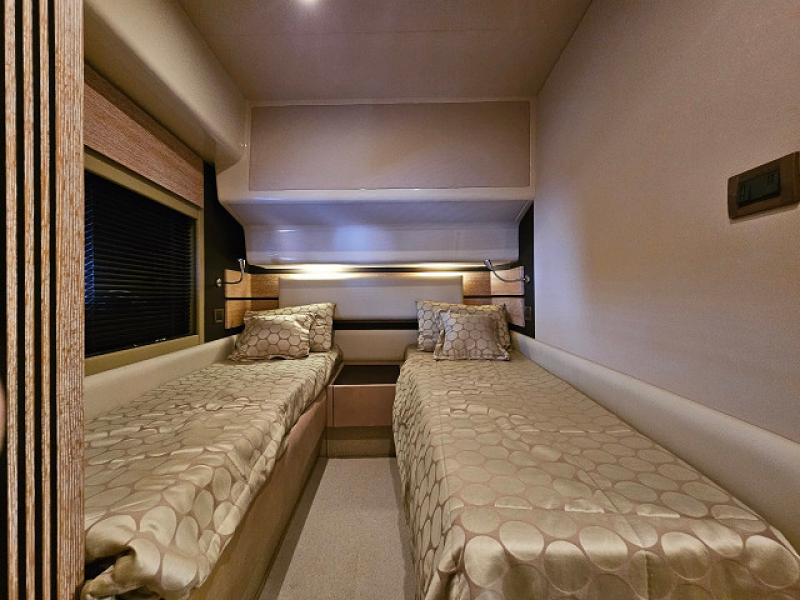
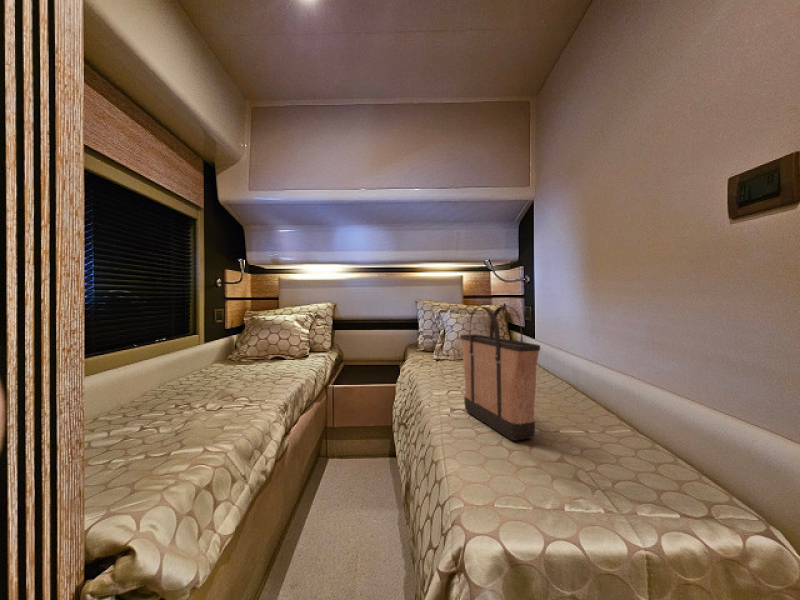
+ shopping bag (494, 365)
